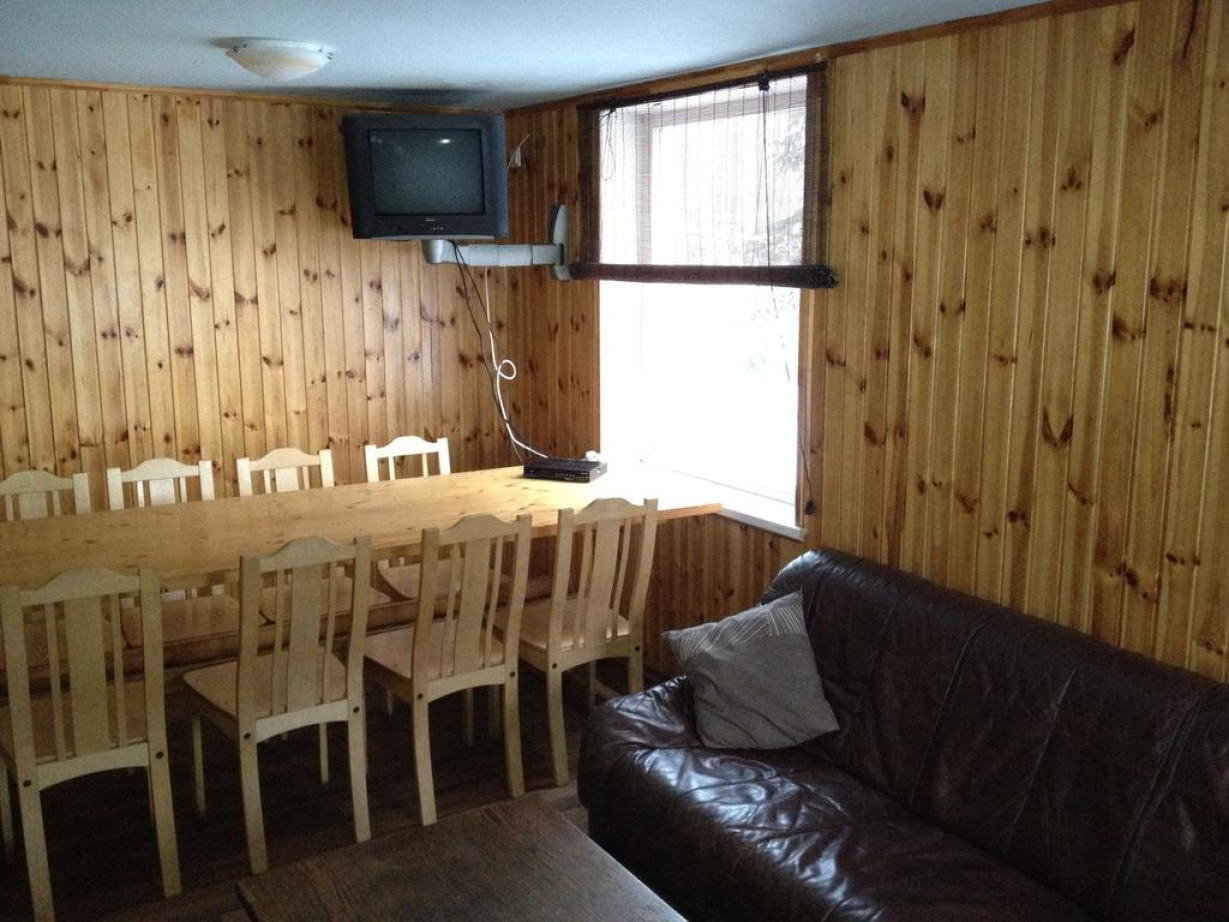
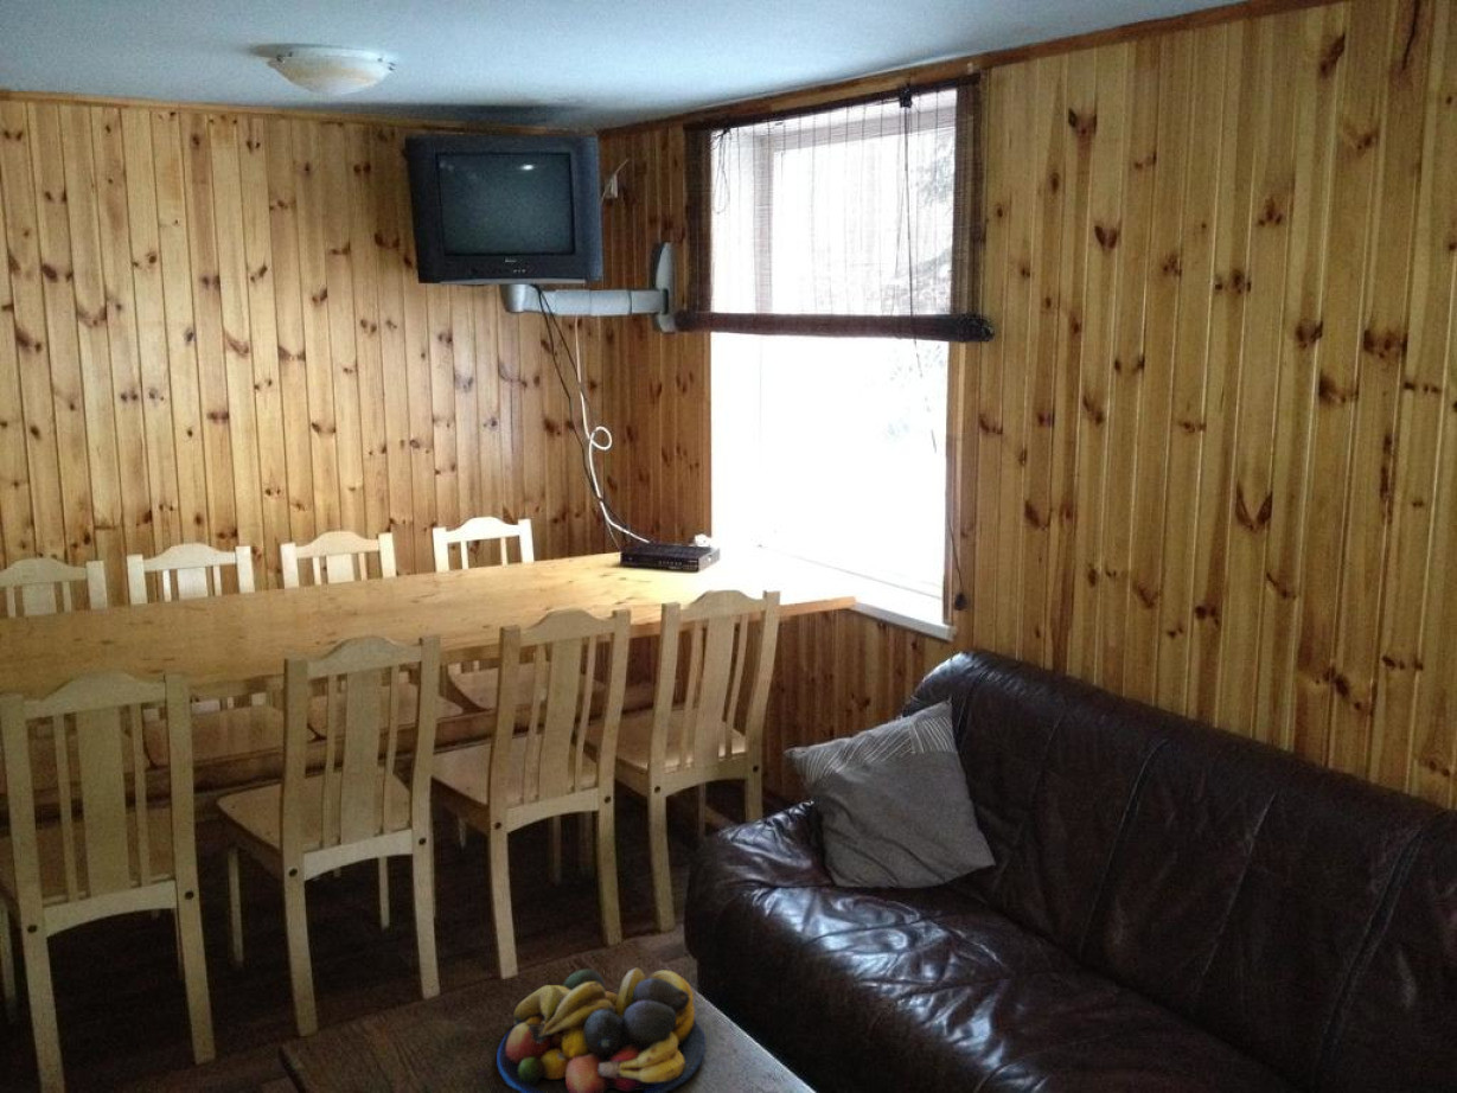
+ fruit bowl (599, 1016)
